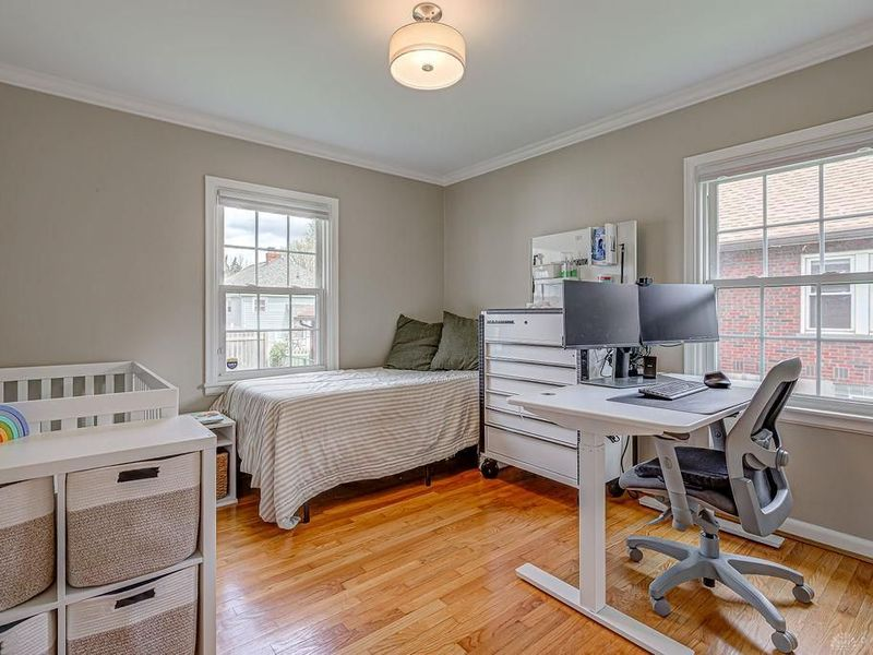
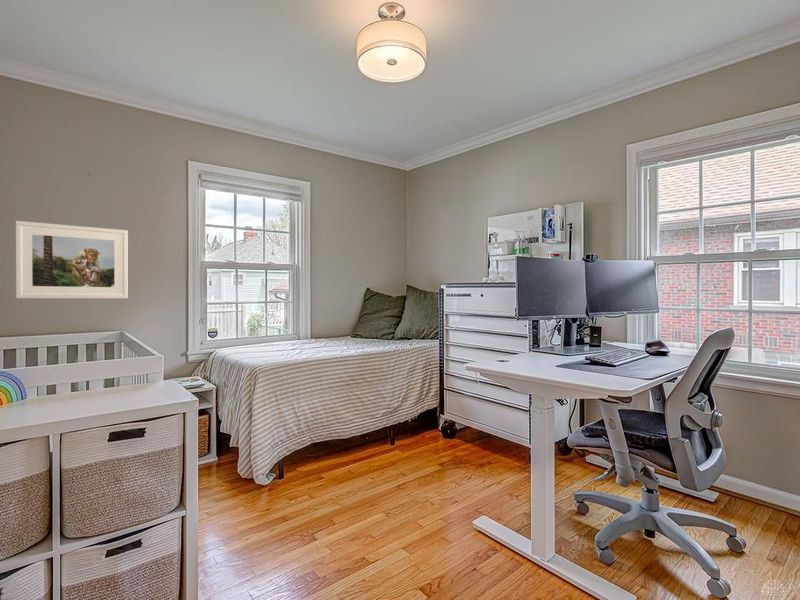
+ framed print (75, 262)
